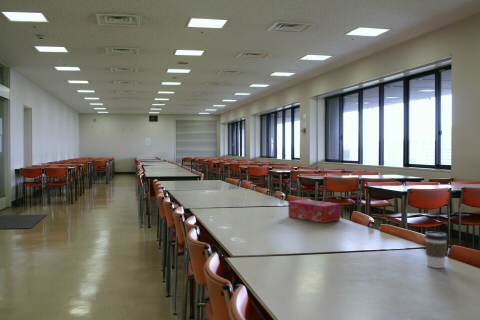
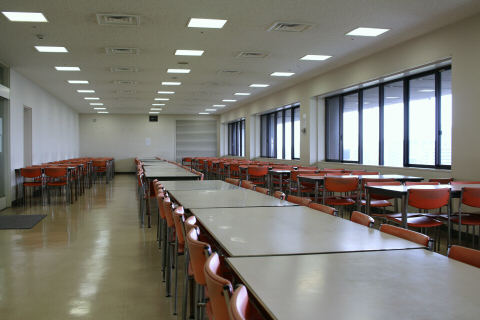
- tissue box (313, 210)
- coffee cup (435, 249)
